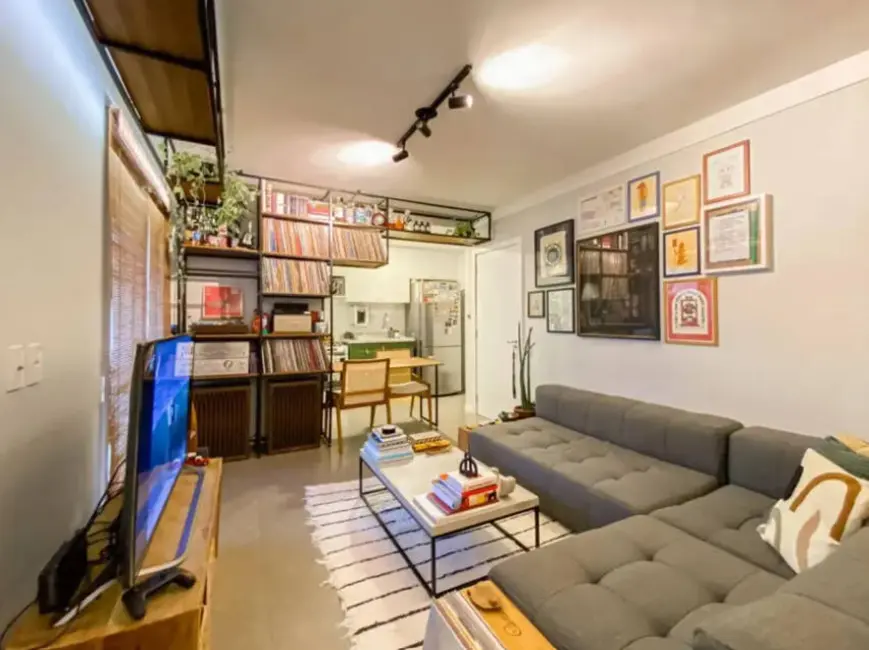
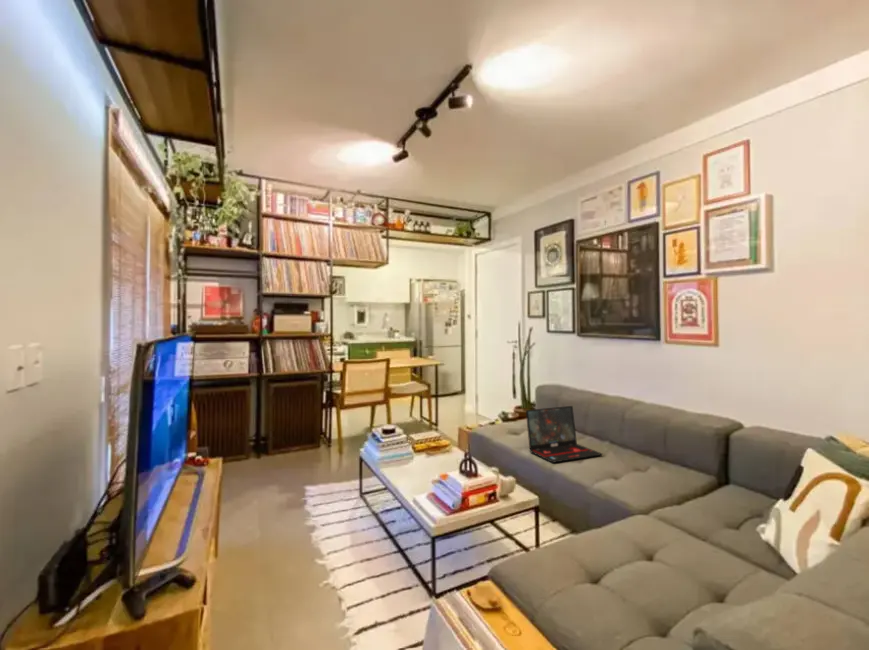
+ laptop (563, 432)
